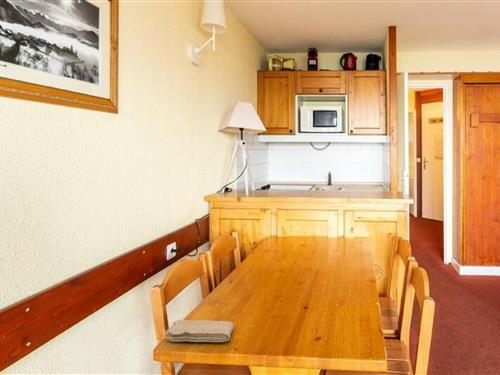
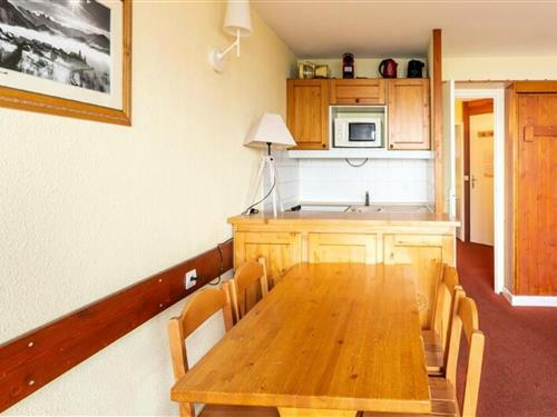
- washcloth (200, 329)
